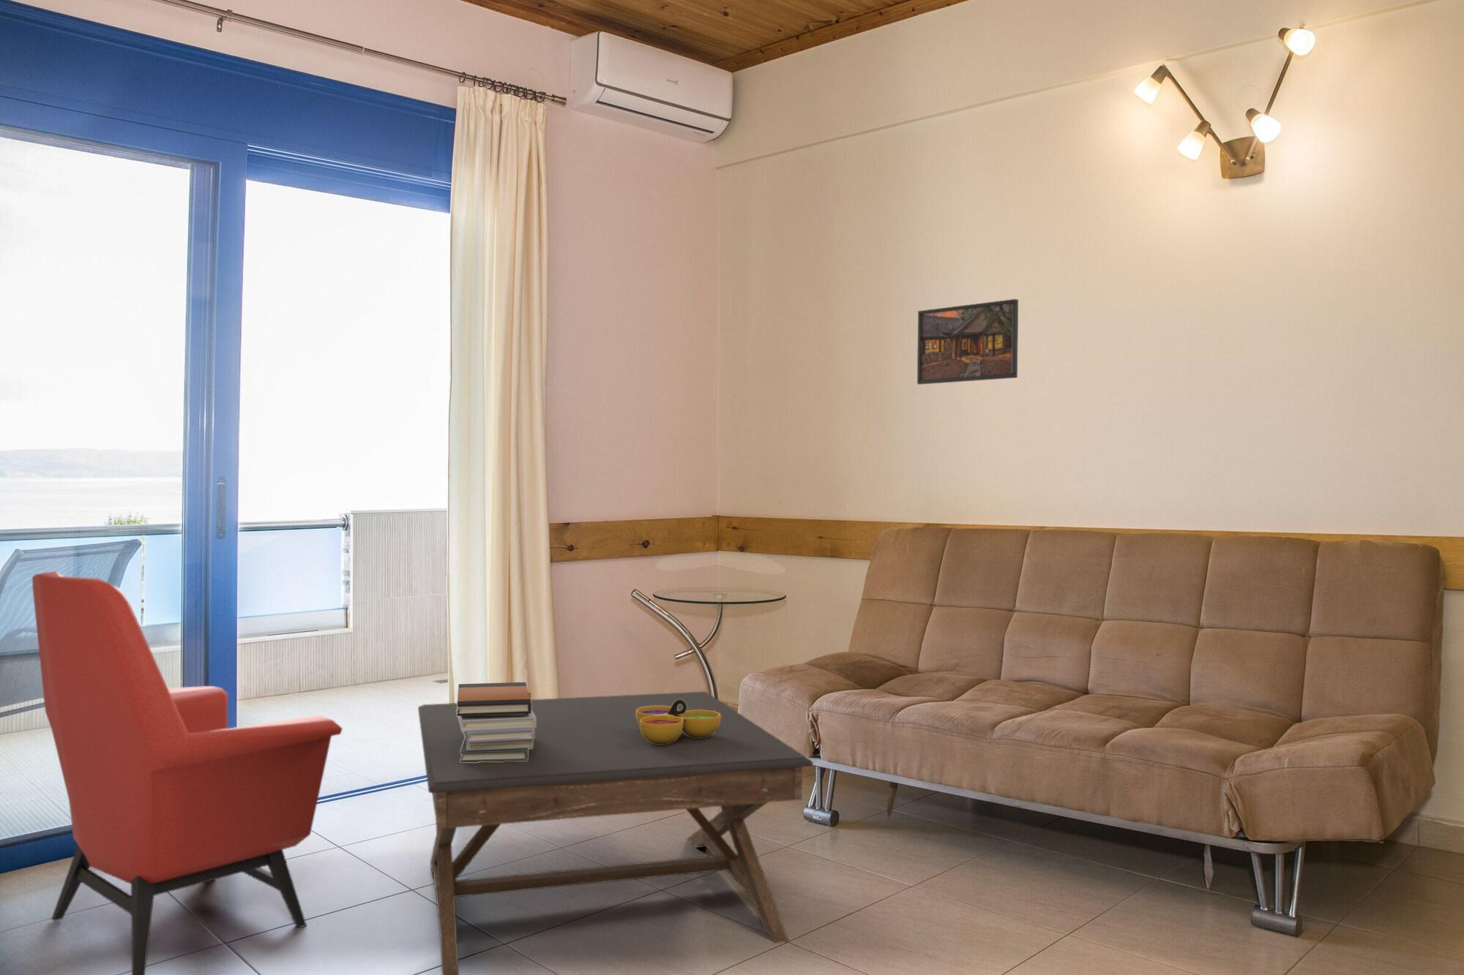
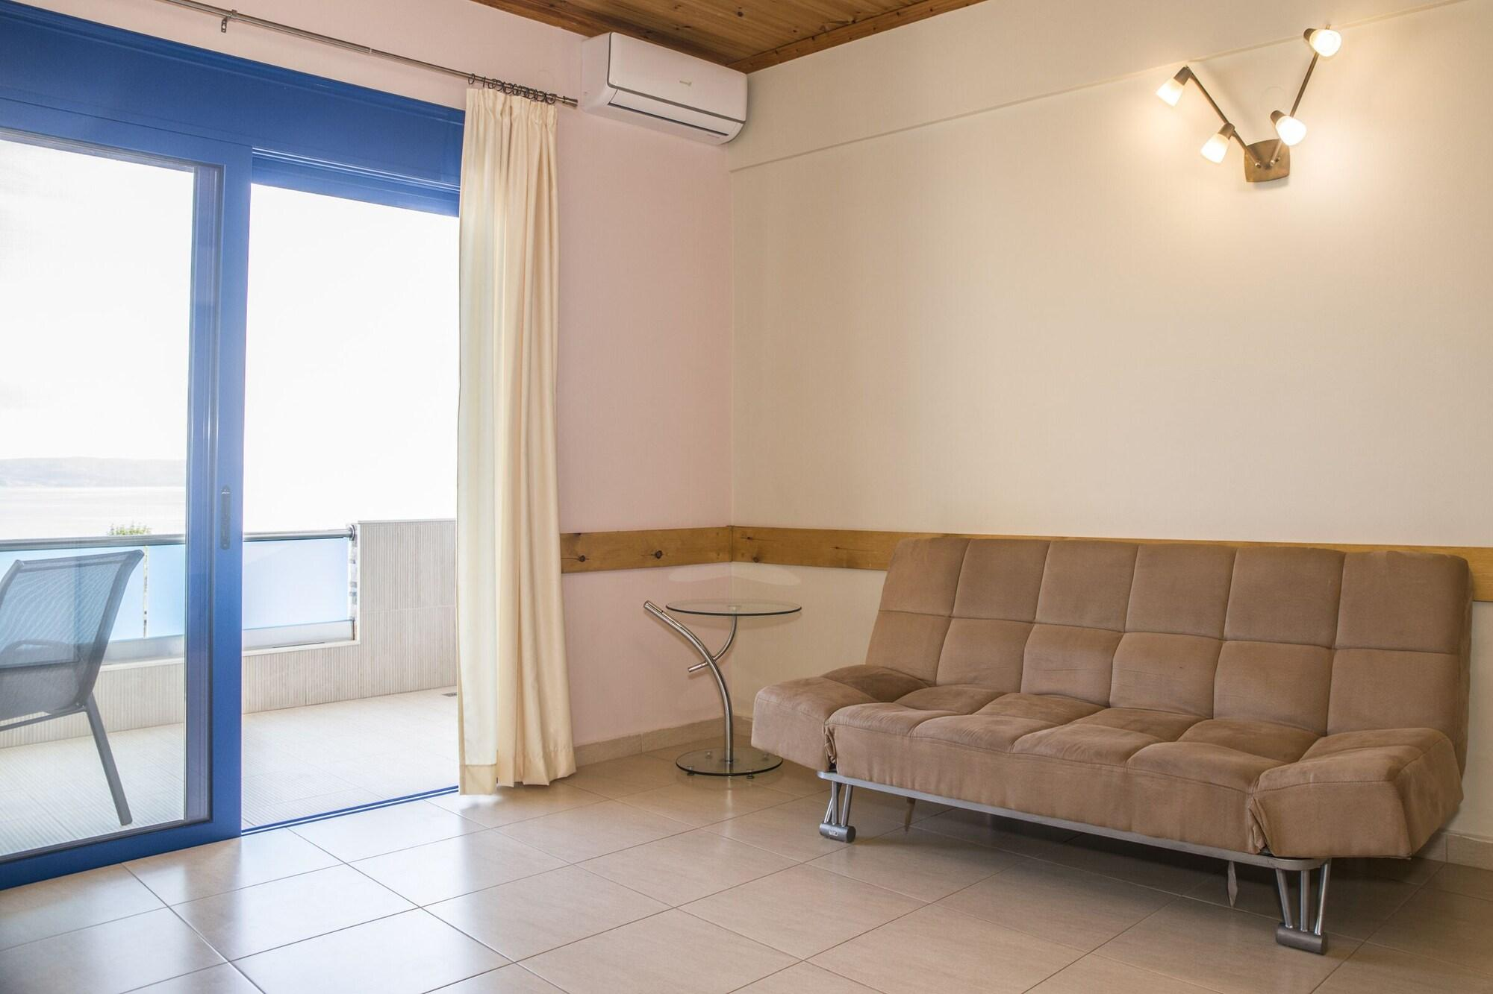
- armchair (194, 744)
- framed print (965, 343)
- book stack (495, 719)
- coffee table (594, 813)
- decorative bowl (669, 718)
